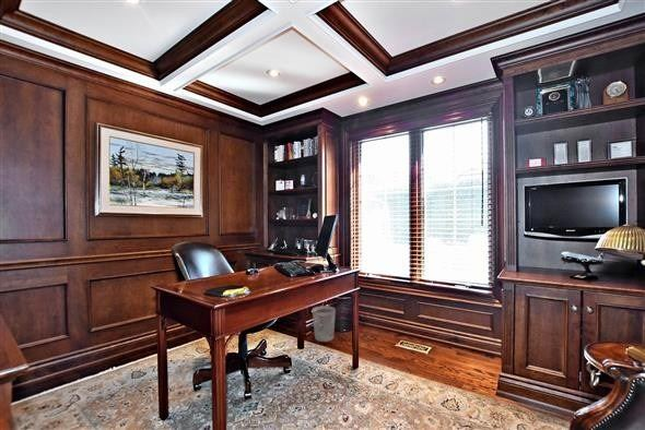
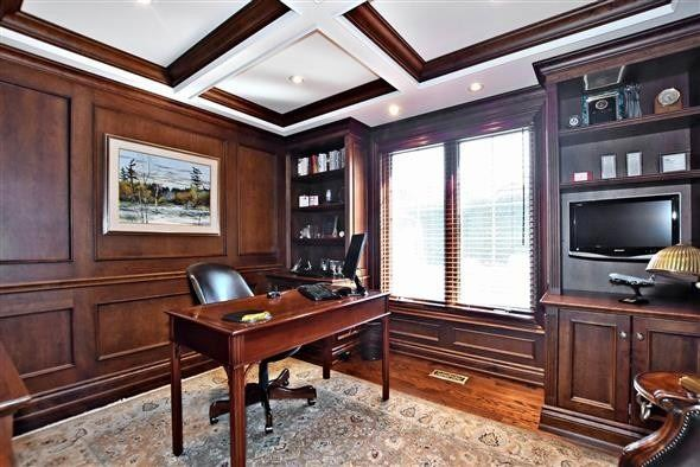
- wastebasket (324, 323)
